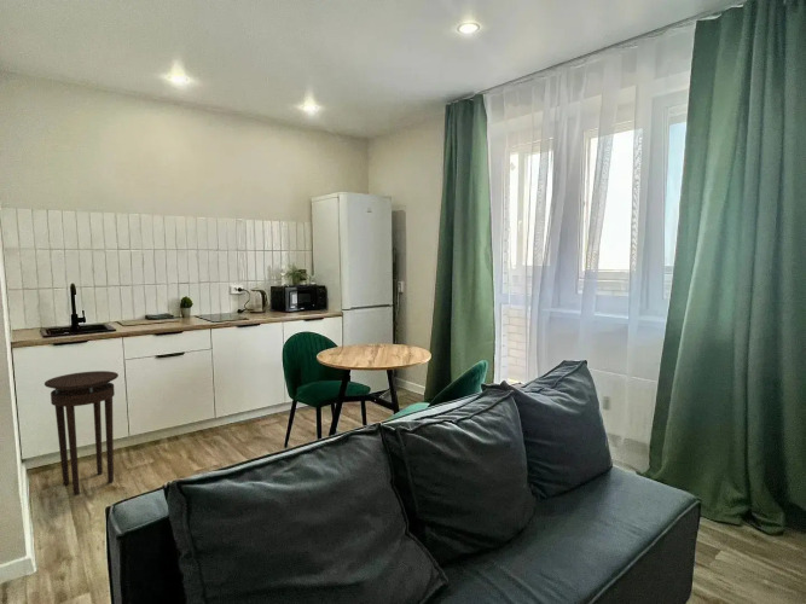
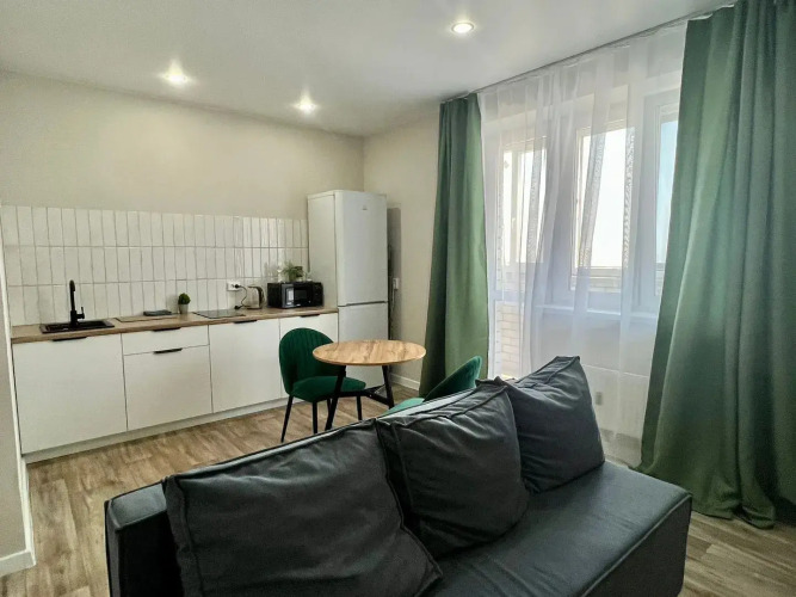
- stool (94, 429)
